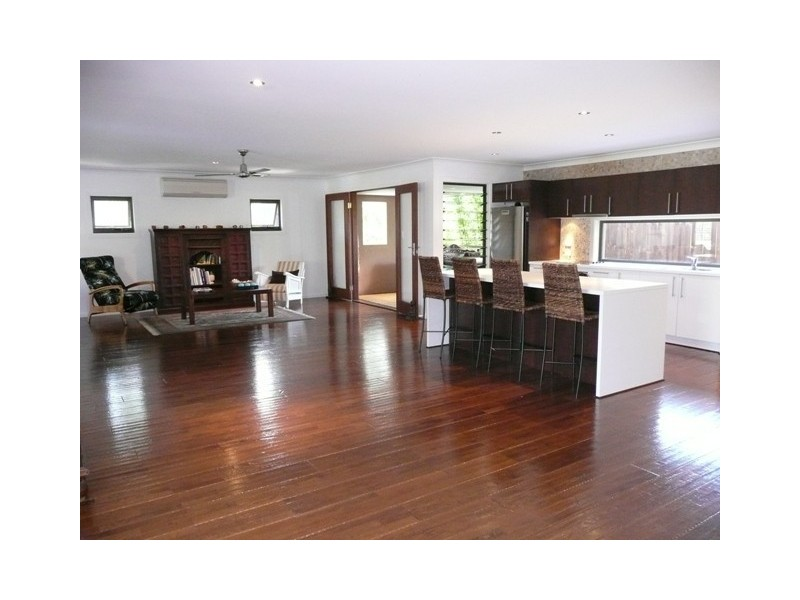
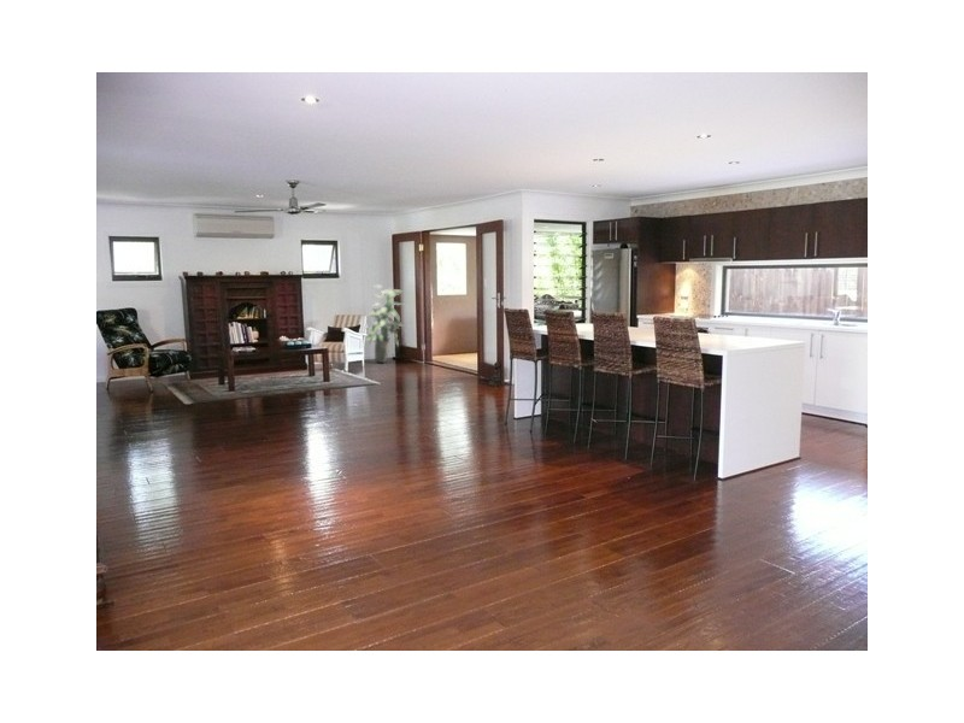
+ indoor plant (383, 323)
